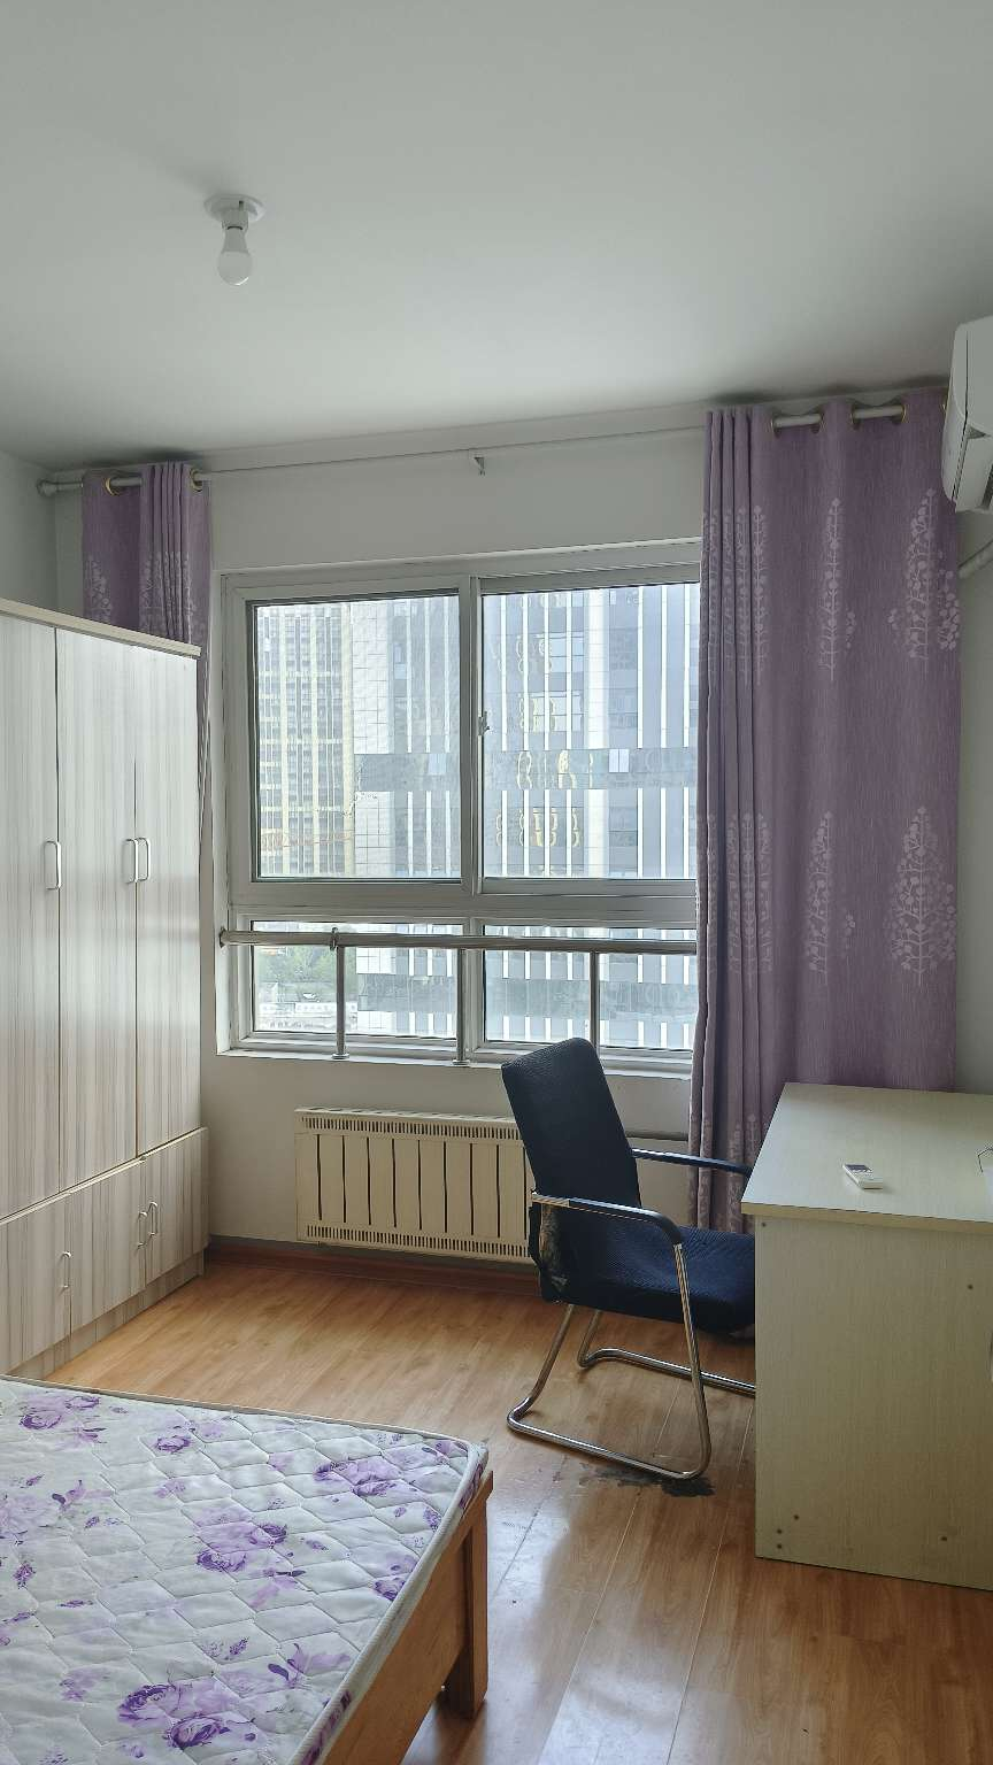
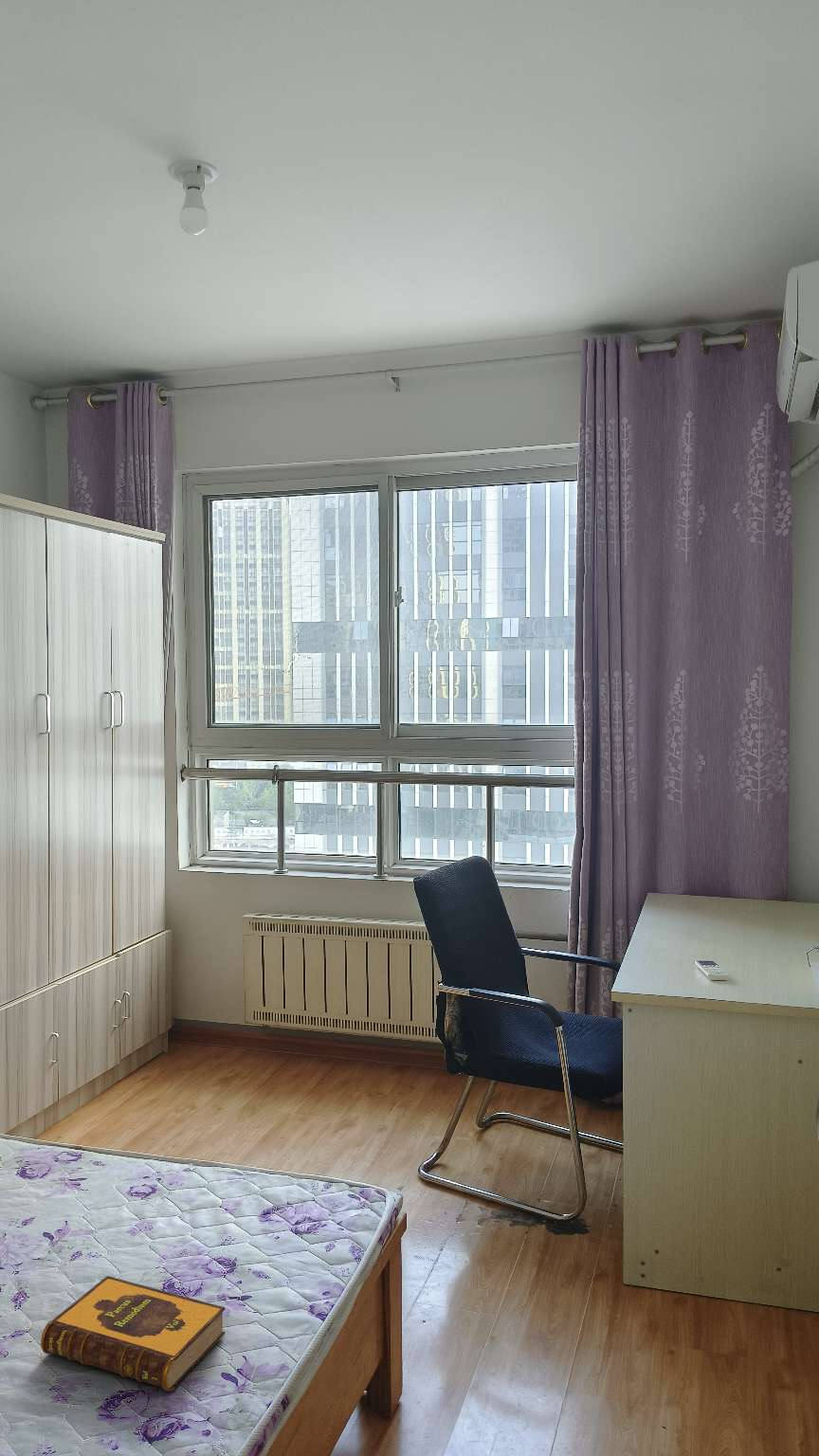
+ hardback book (134, 1332)
